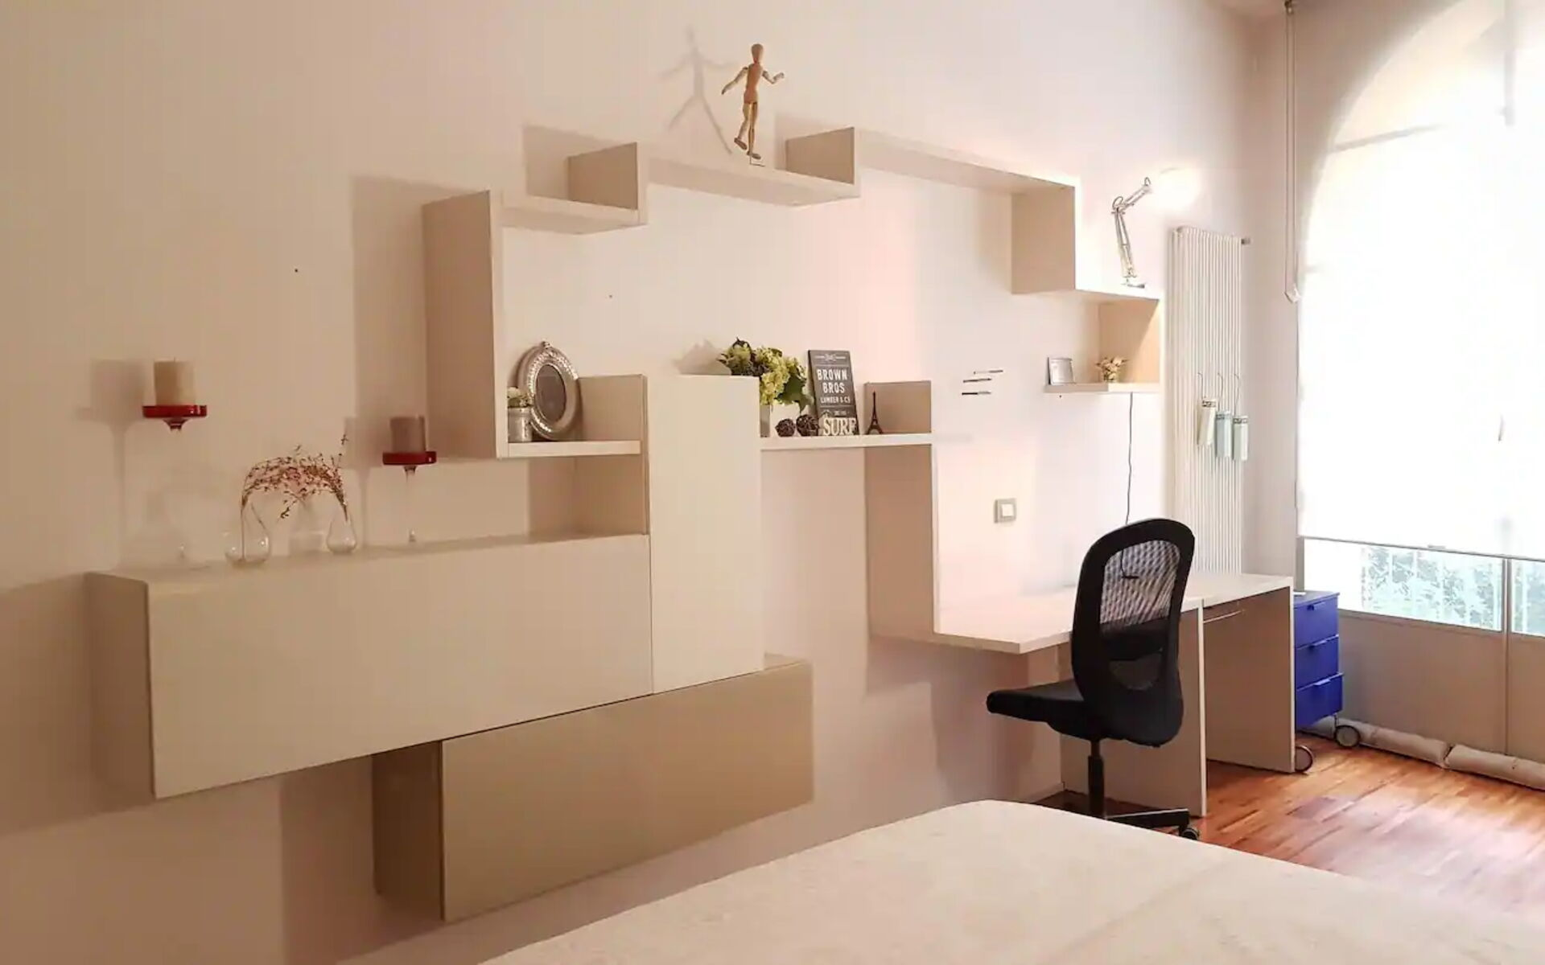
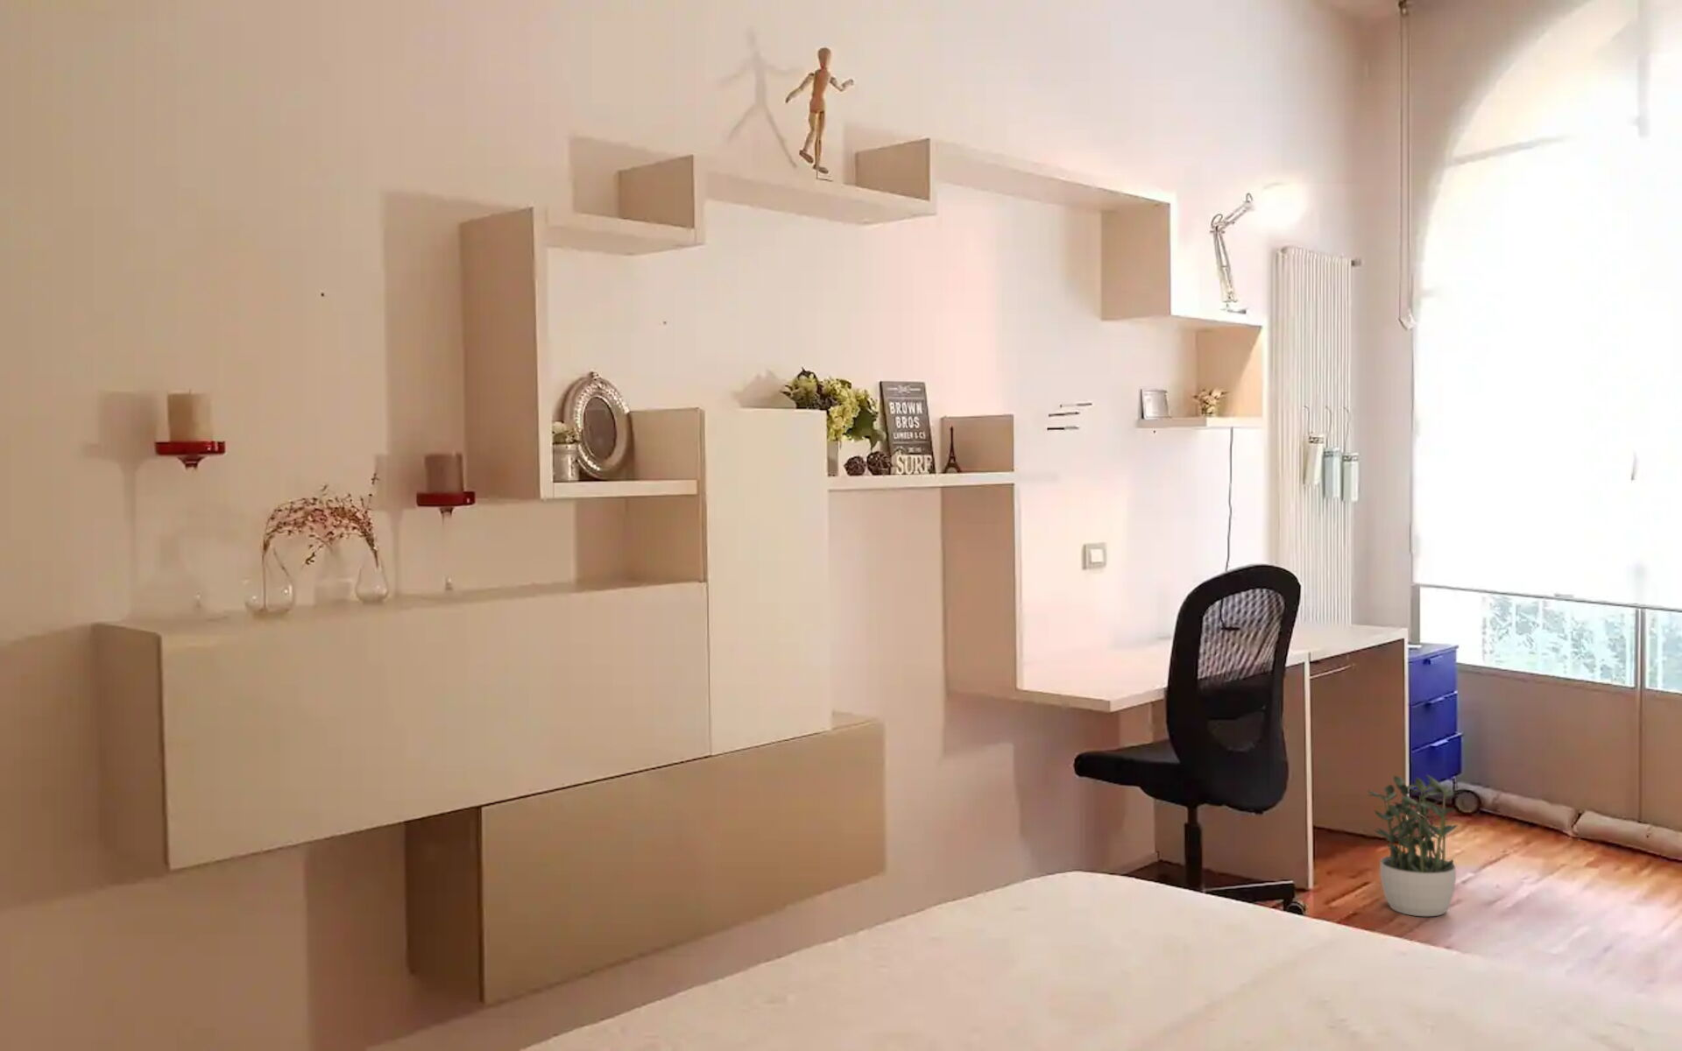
+ potted plant (1414, 840)
